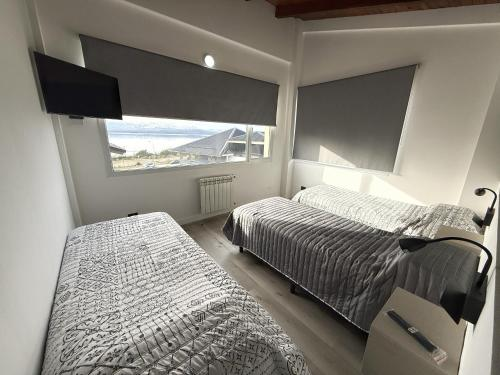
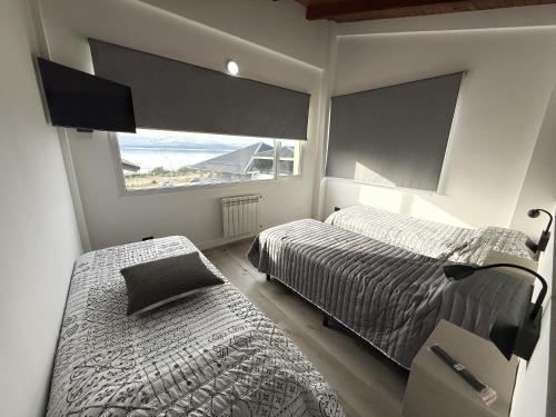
+ pillow (170, 276)
